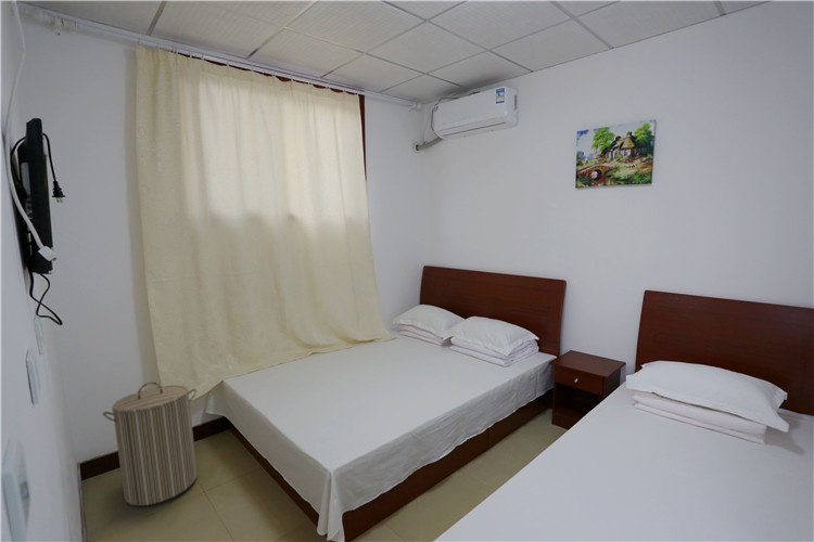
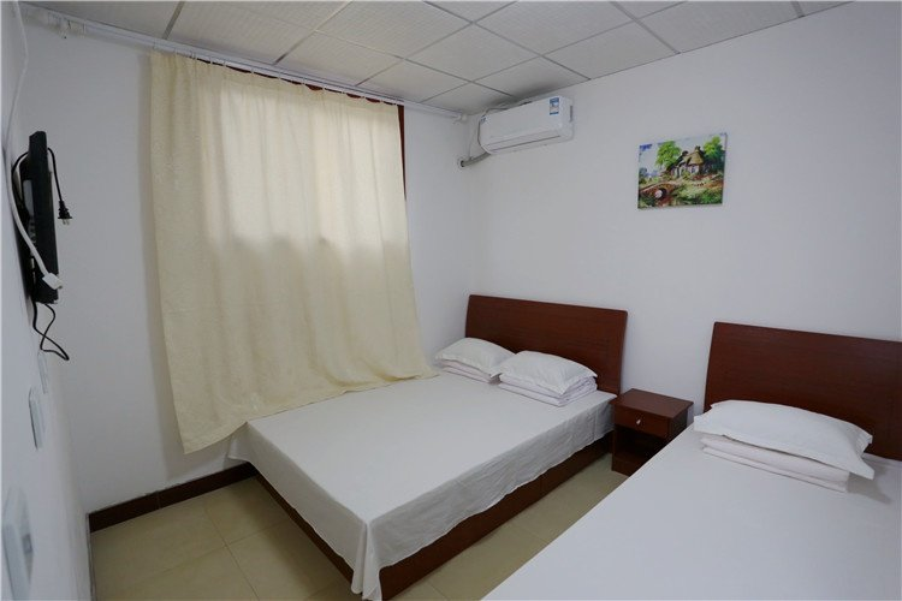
- laundry hamper (156, 434)
